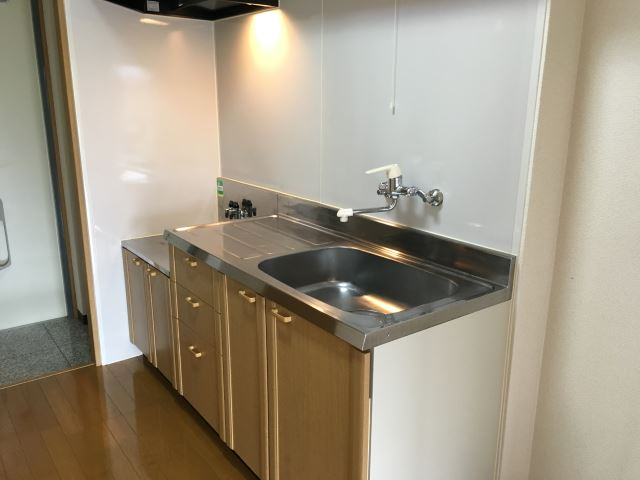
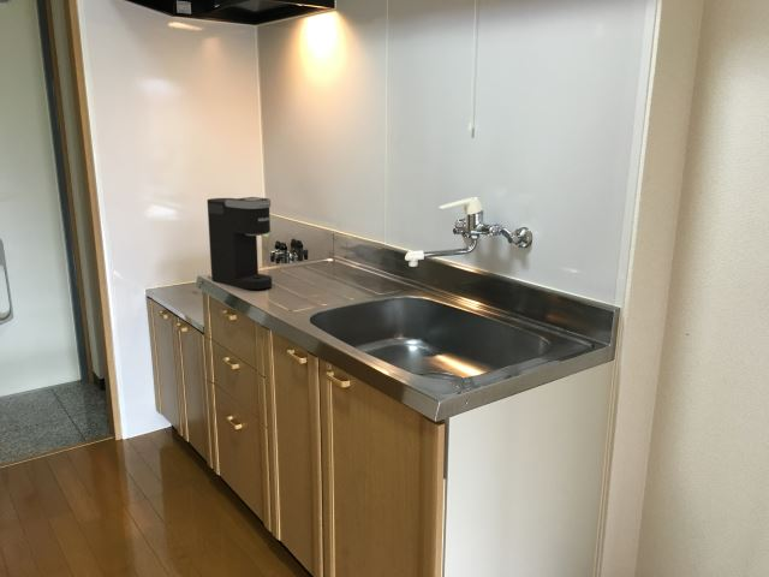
+ coffee maker (239, 240)
